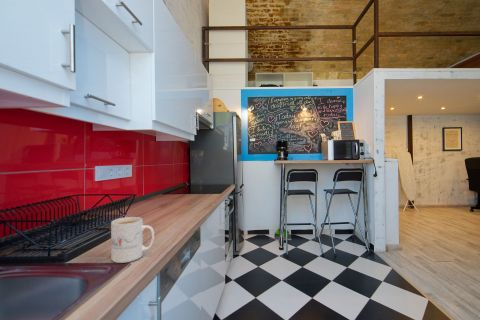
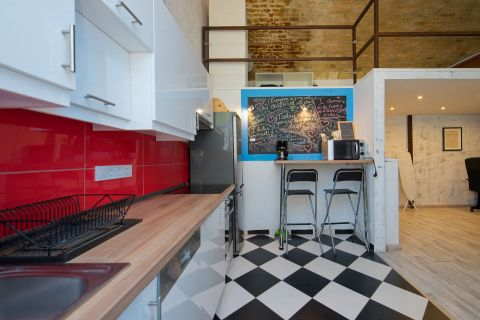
- mug (133, 238)
